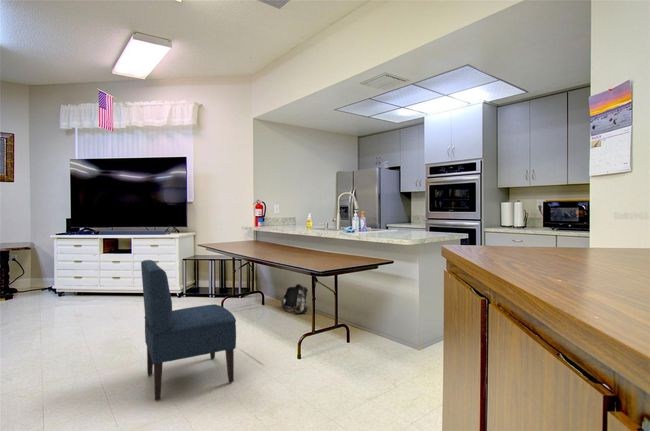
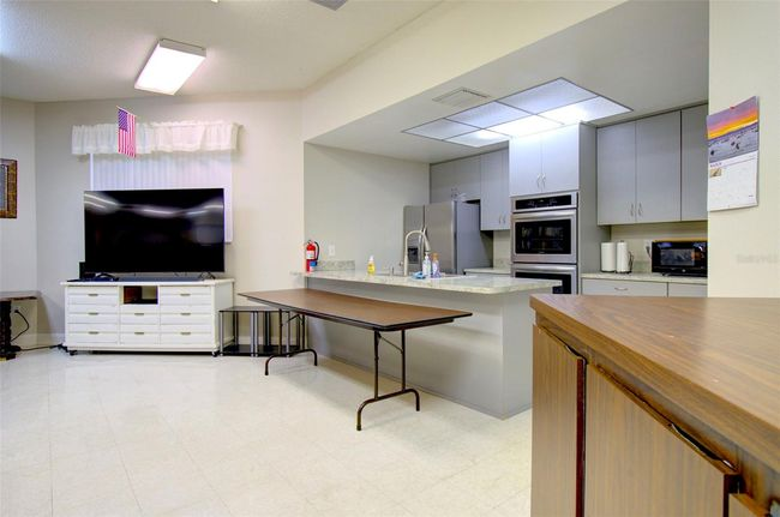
- chair (189, 319)
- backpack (295, 297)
